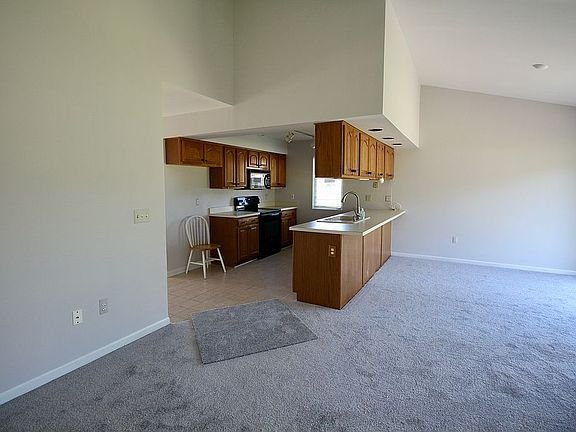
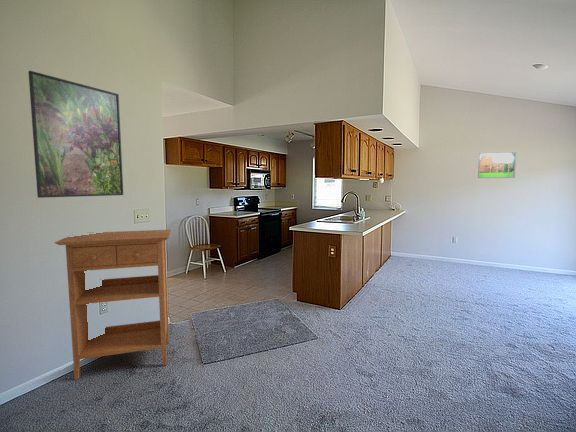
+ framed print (81, 140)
+ bookshelf (123, 299)
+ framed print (496, 165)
